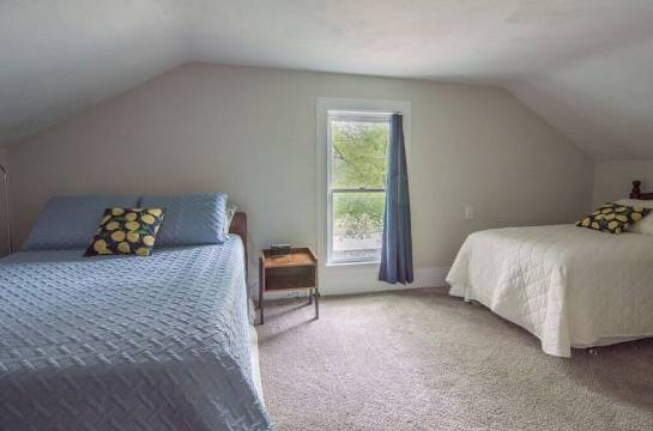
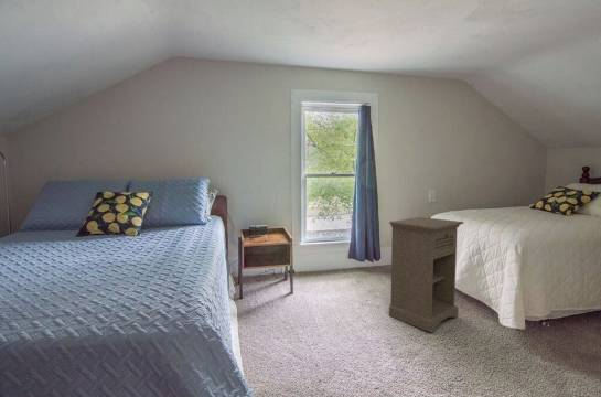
+ nightstand (425, 269)
